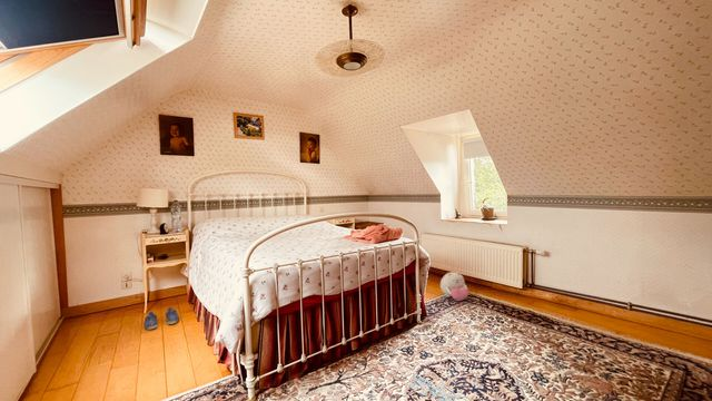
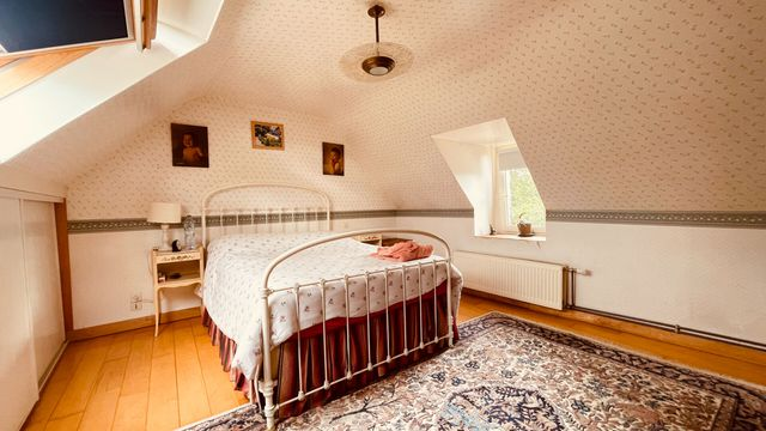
- plush toy (454, 285)
- shoe (166, 315)
